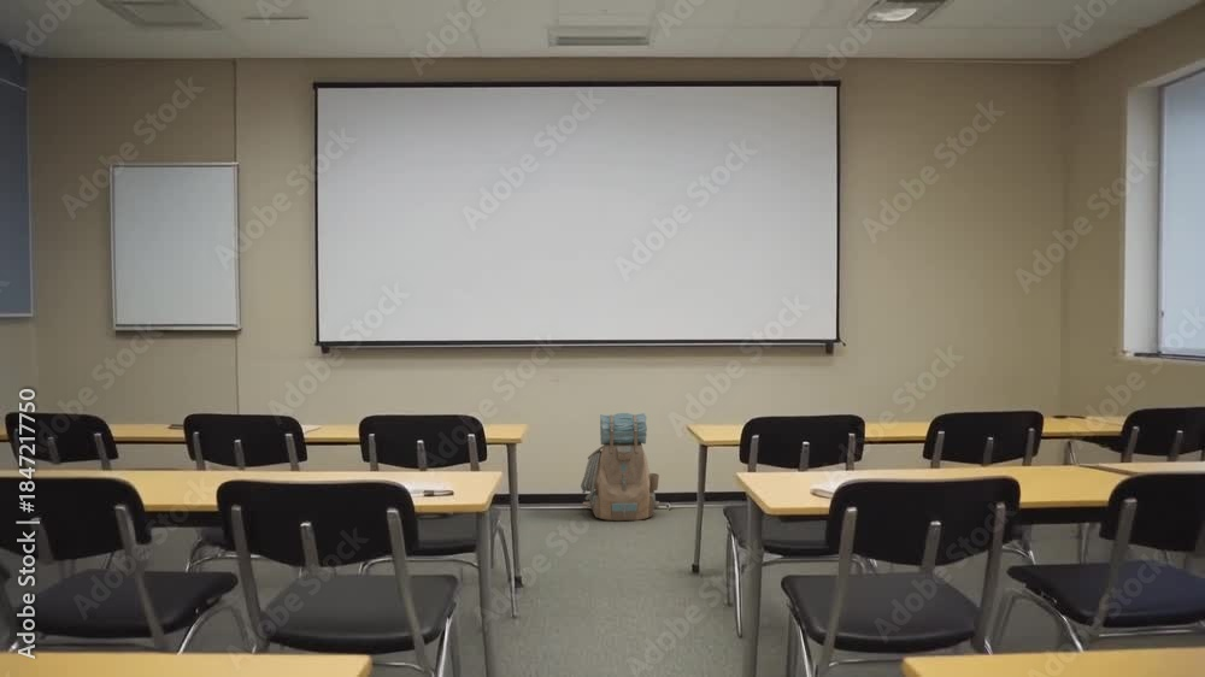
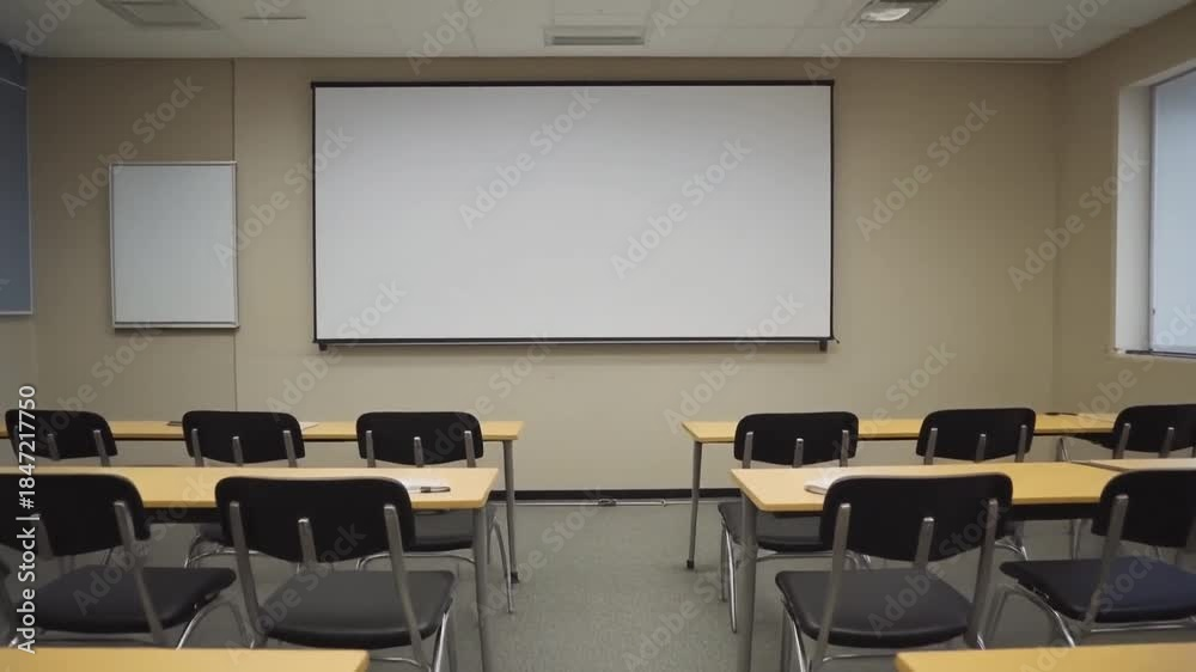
- backpack (621, 463)
